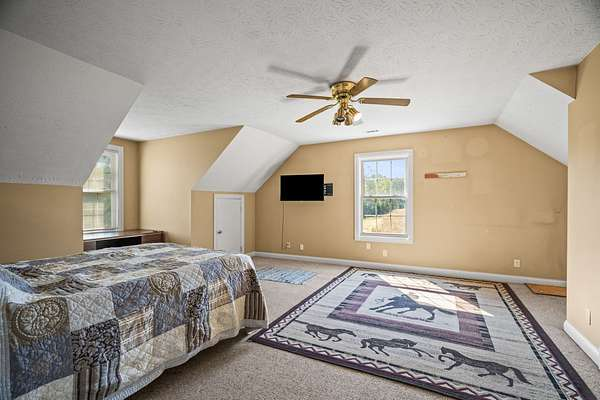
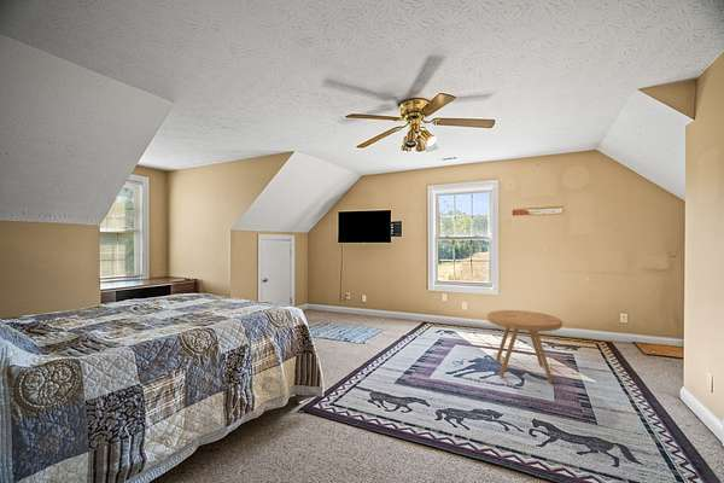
+ side table (514, 342)
